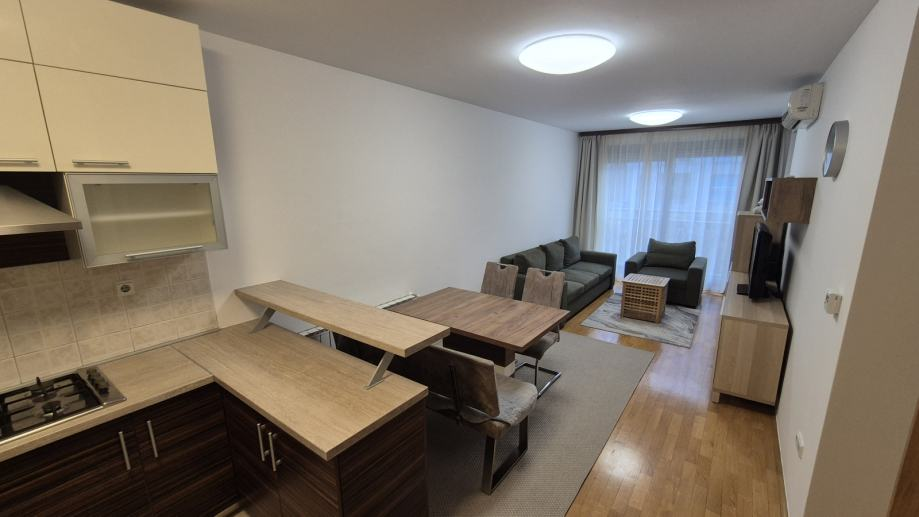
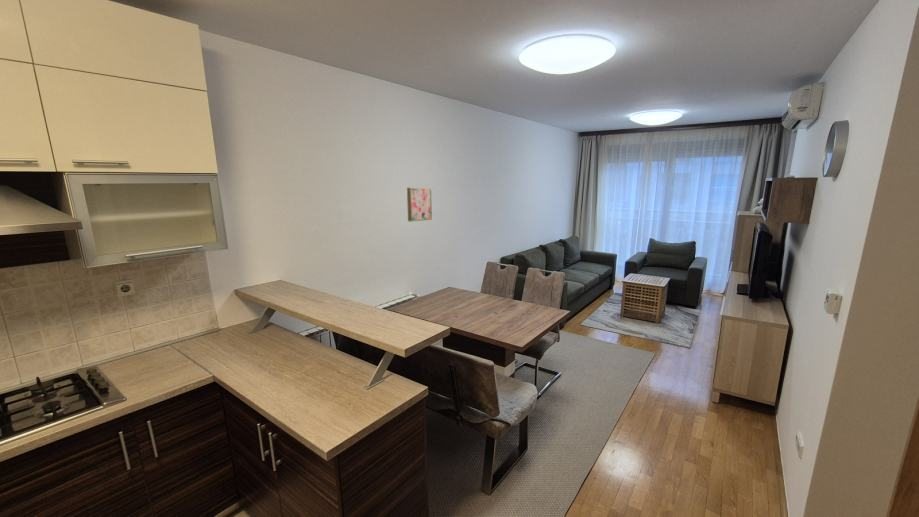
+ wall art (420, 204)
